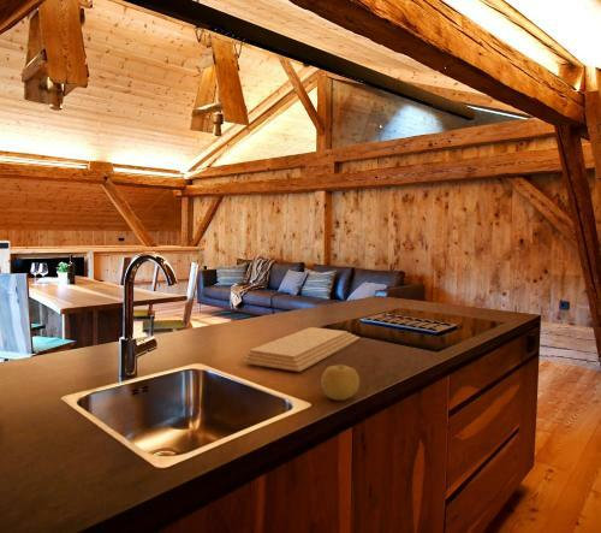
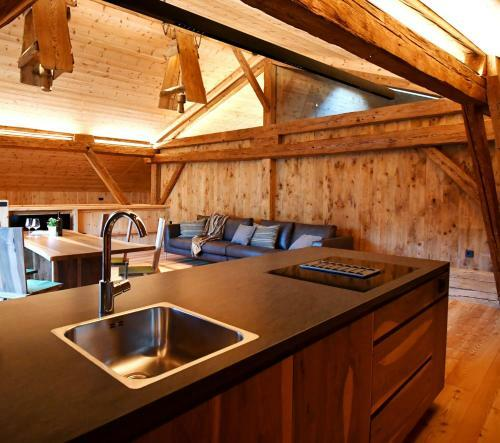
- fruit (339, 381)
- cutting board (308, 344)
